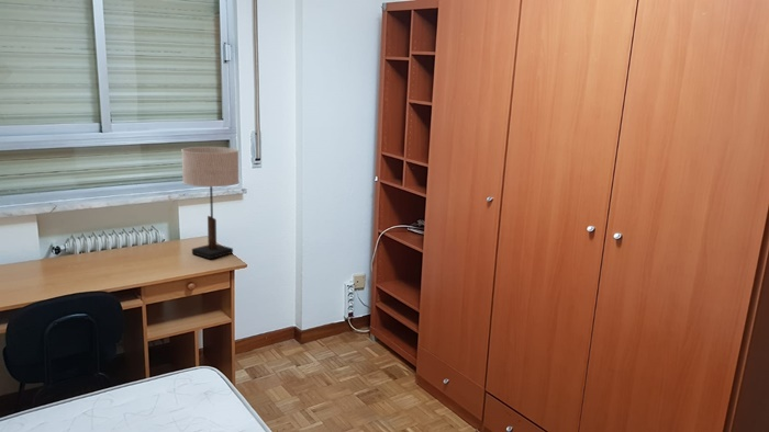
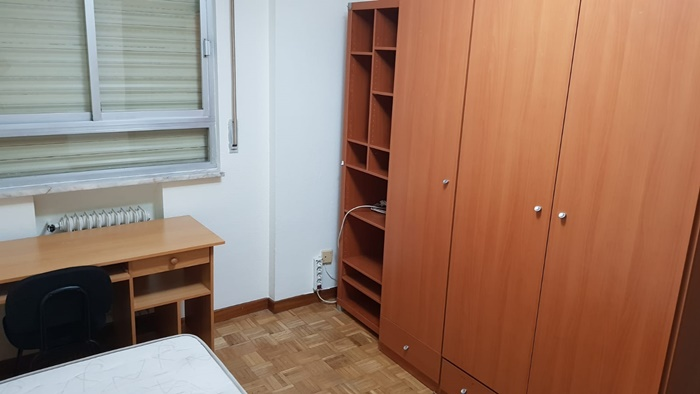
- table lamp (211, 202)
